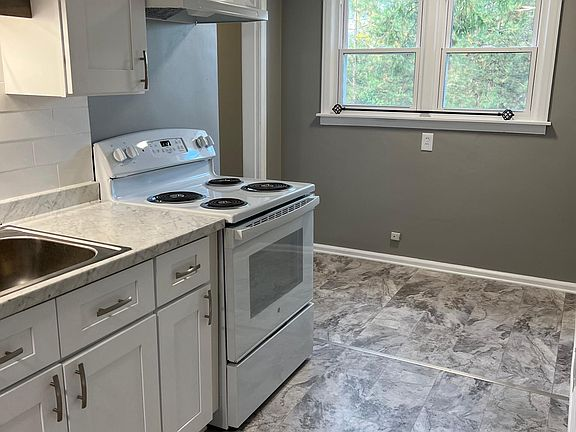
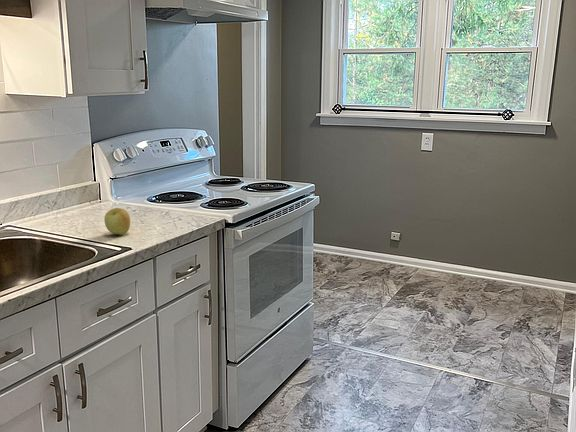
+ apple (117, 221)
